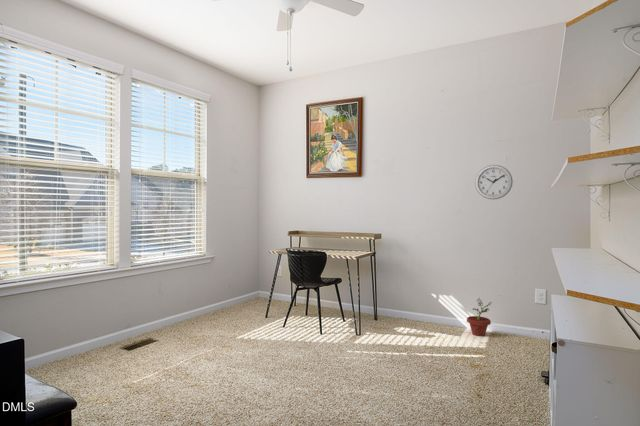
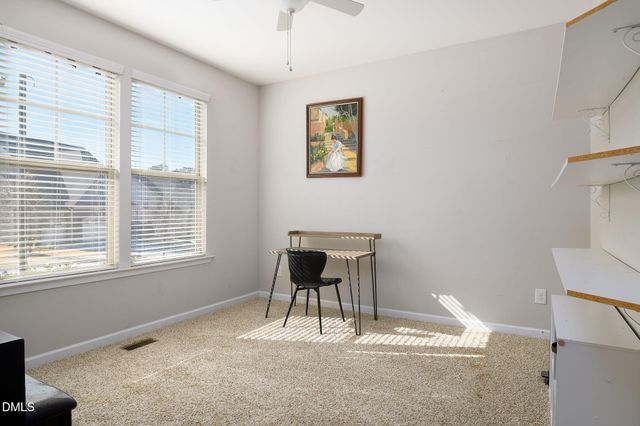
- potted plant (479, 316)
- wall clock (493, 182)
